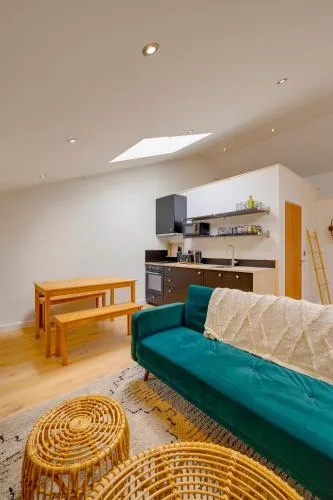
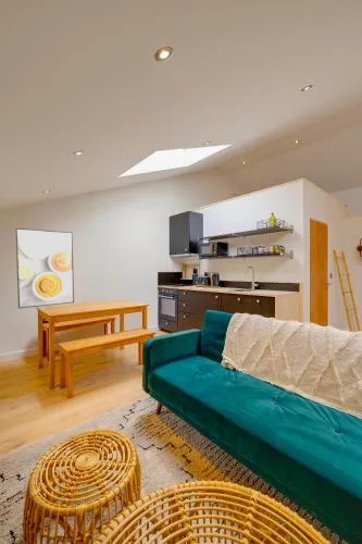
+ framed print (47, 268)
